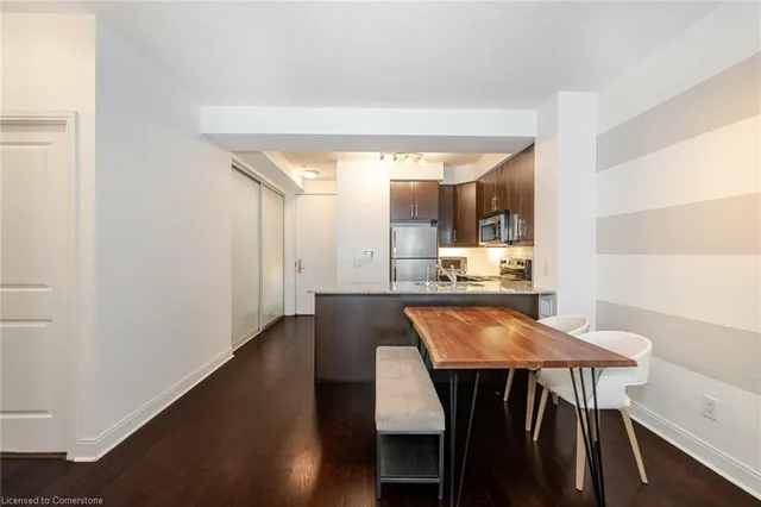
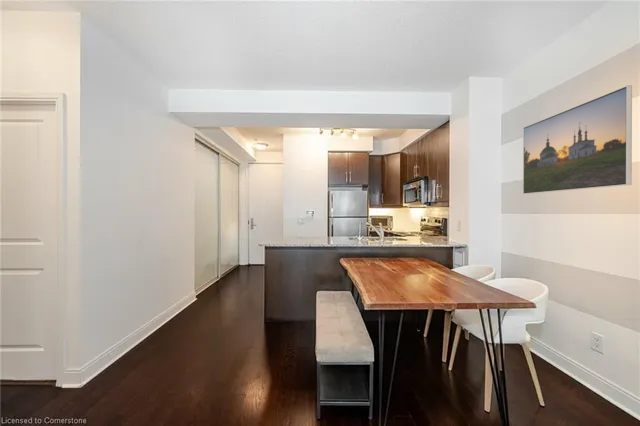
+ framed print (566, 150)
